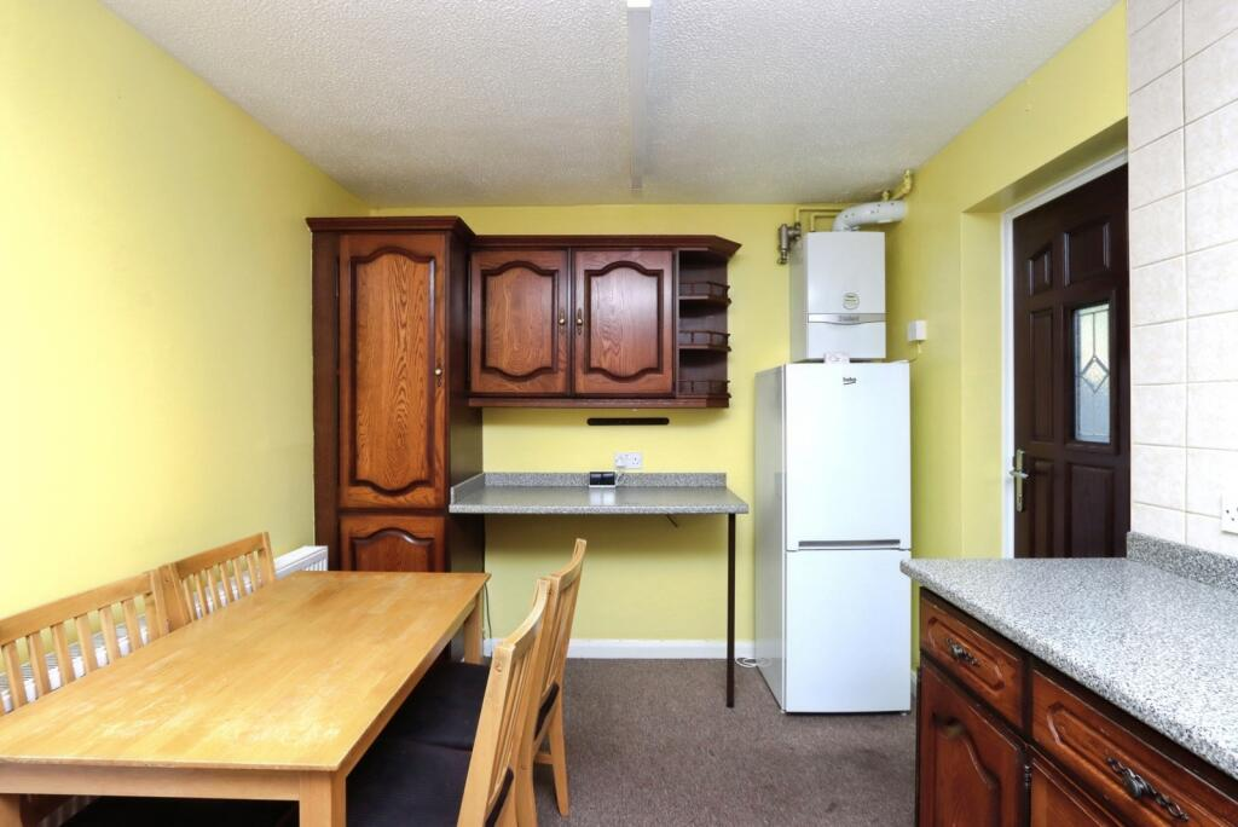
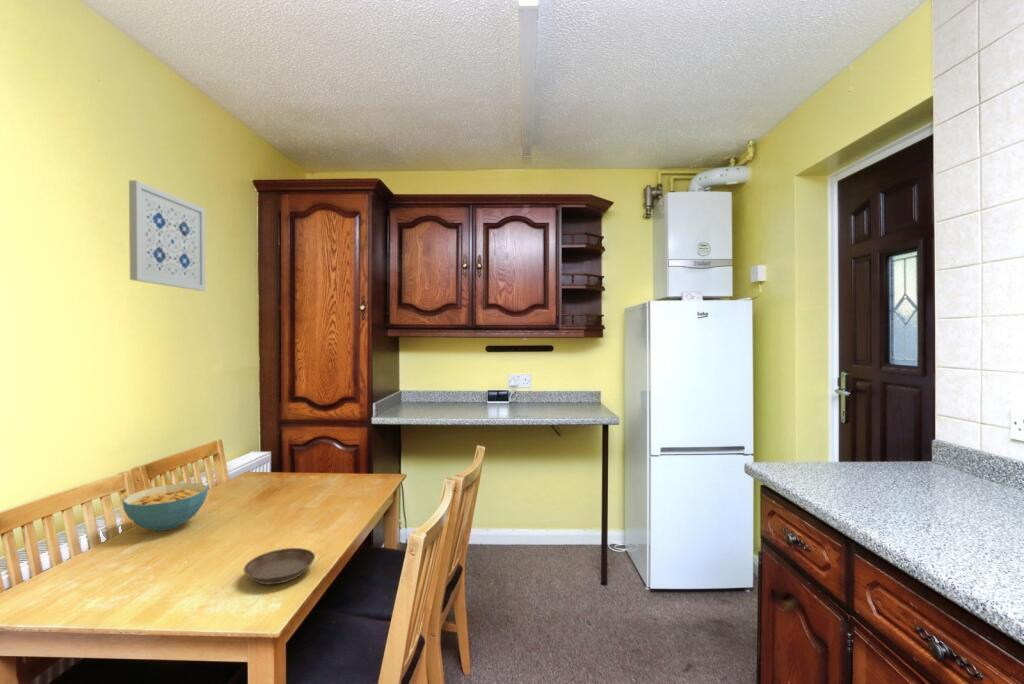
+ wall art (171, 240)
+ saucer (280, 567)
+ cereal bowl (167, 509)
